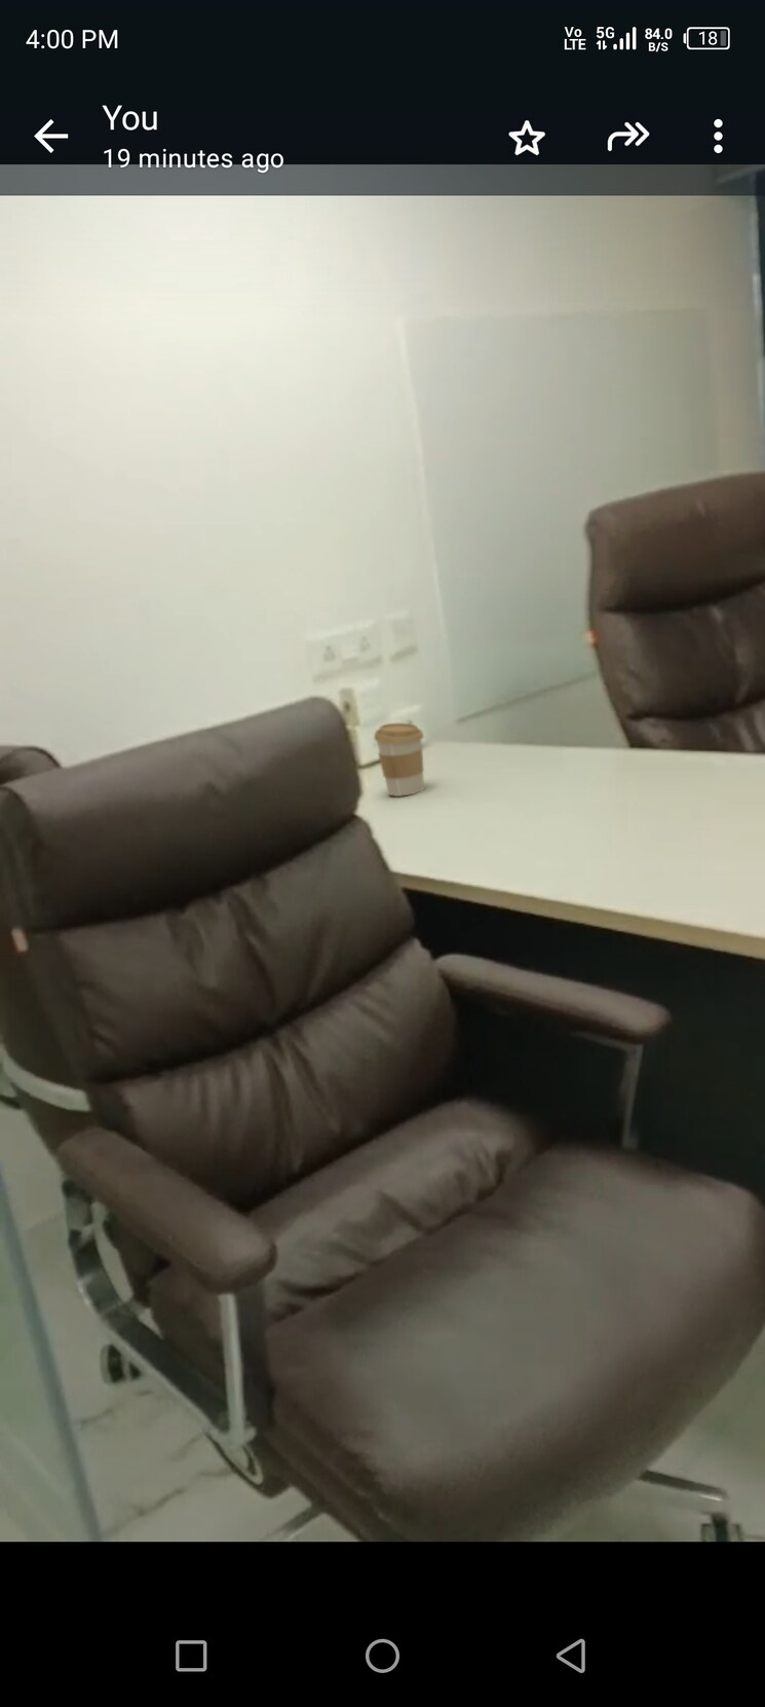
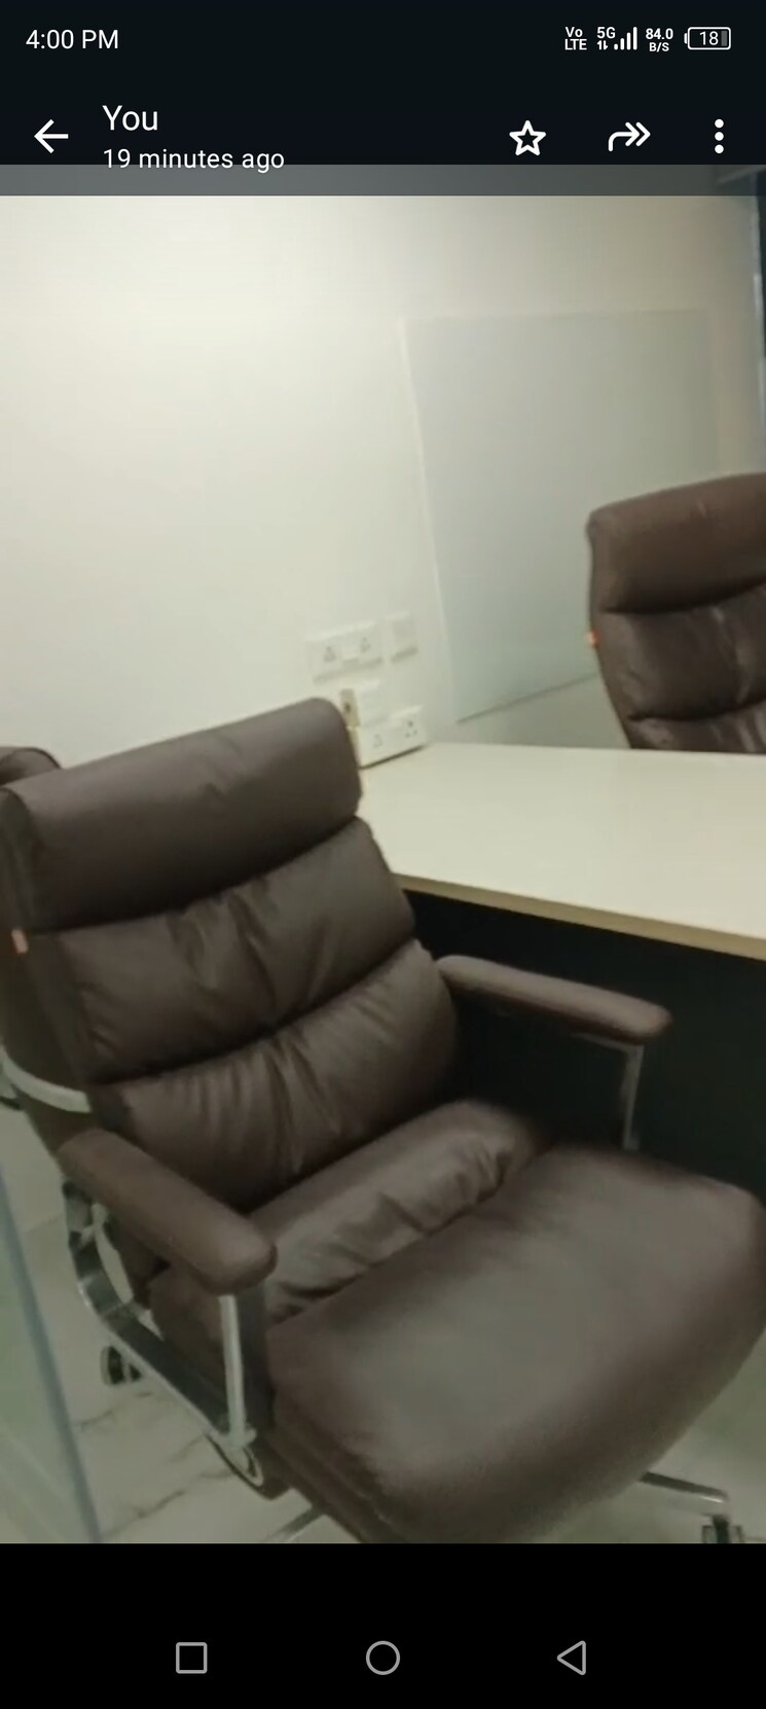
- coffee cup (402, 758)
